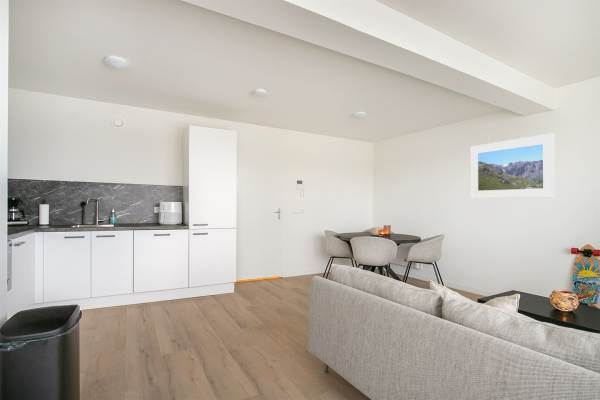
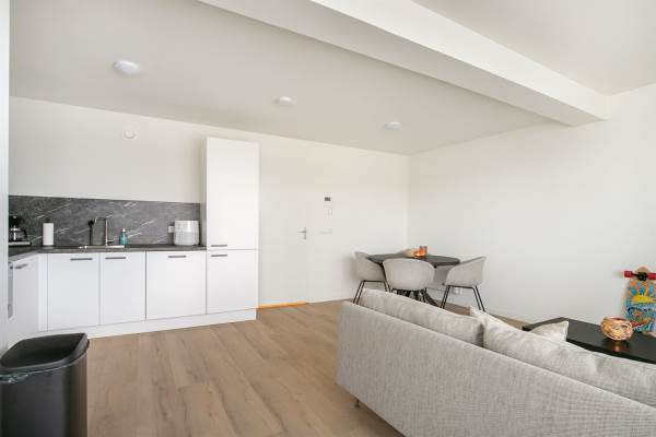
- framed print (508, 169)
